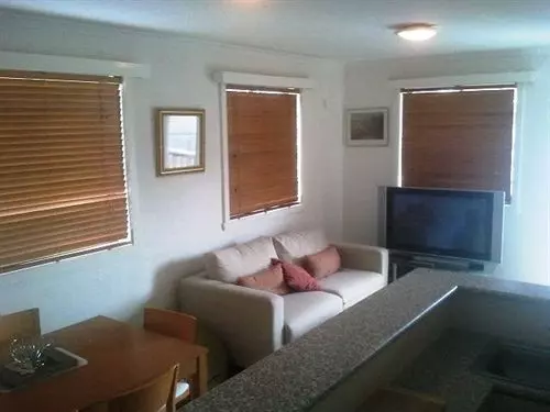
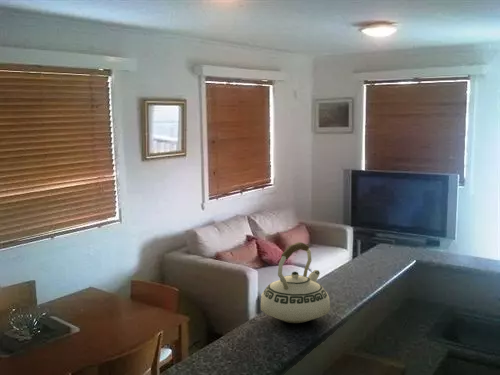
+ teakettle (298, 279)
